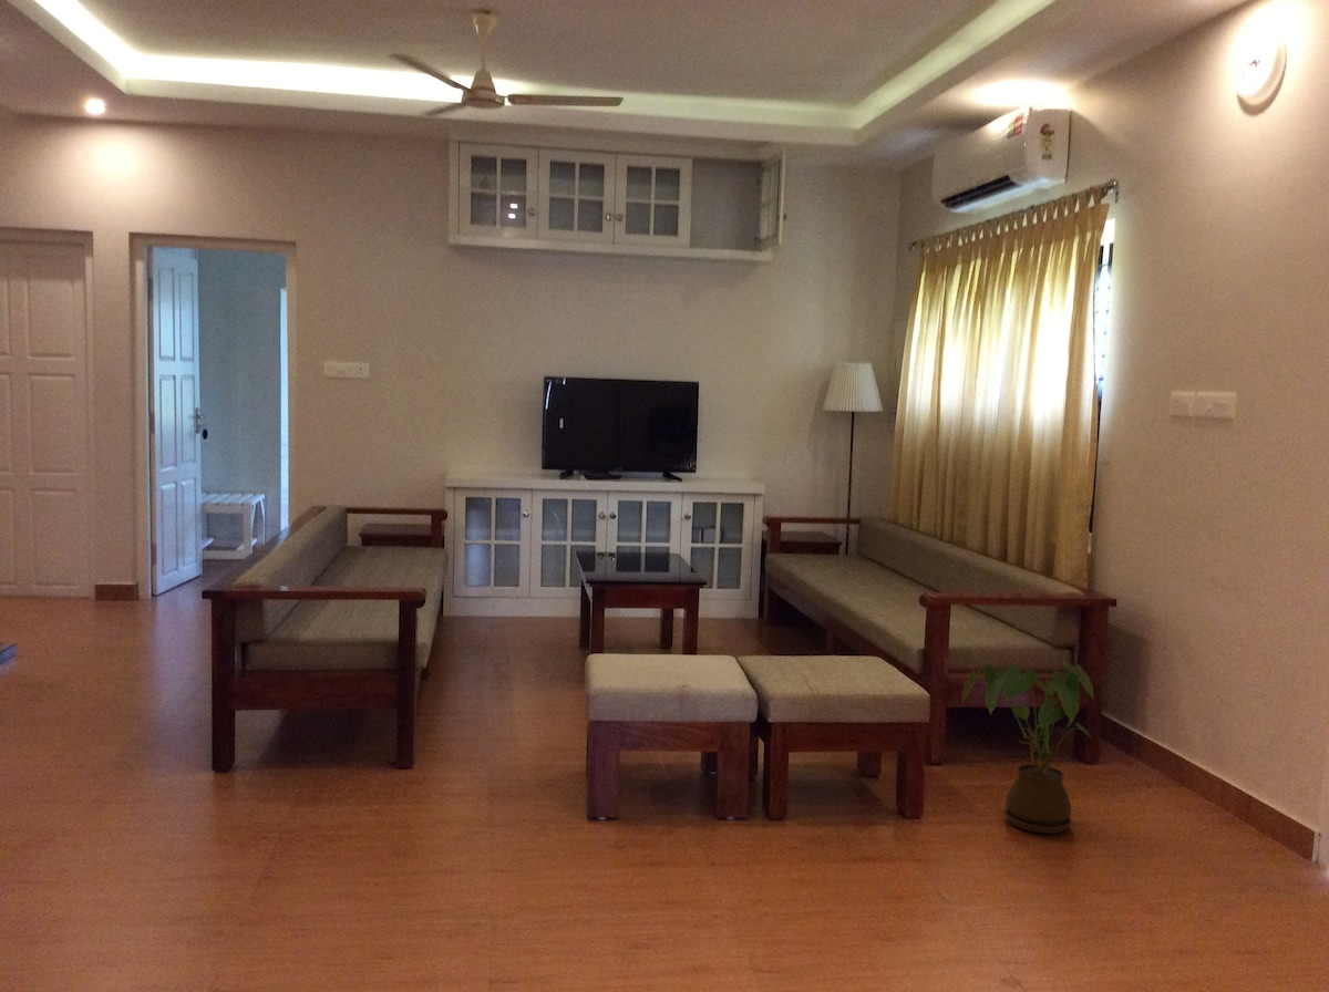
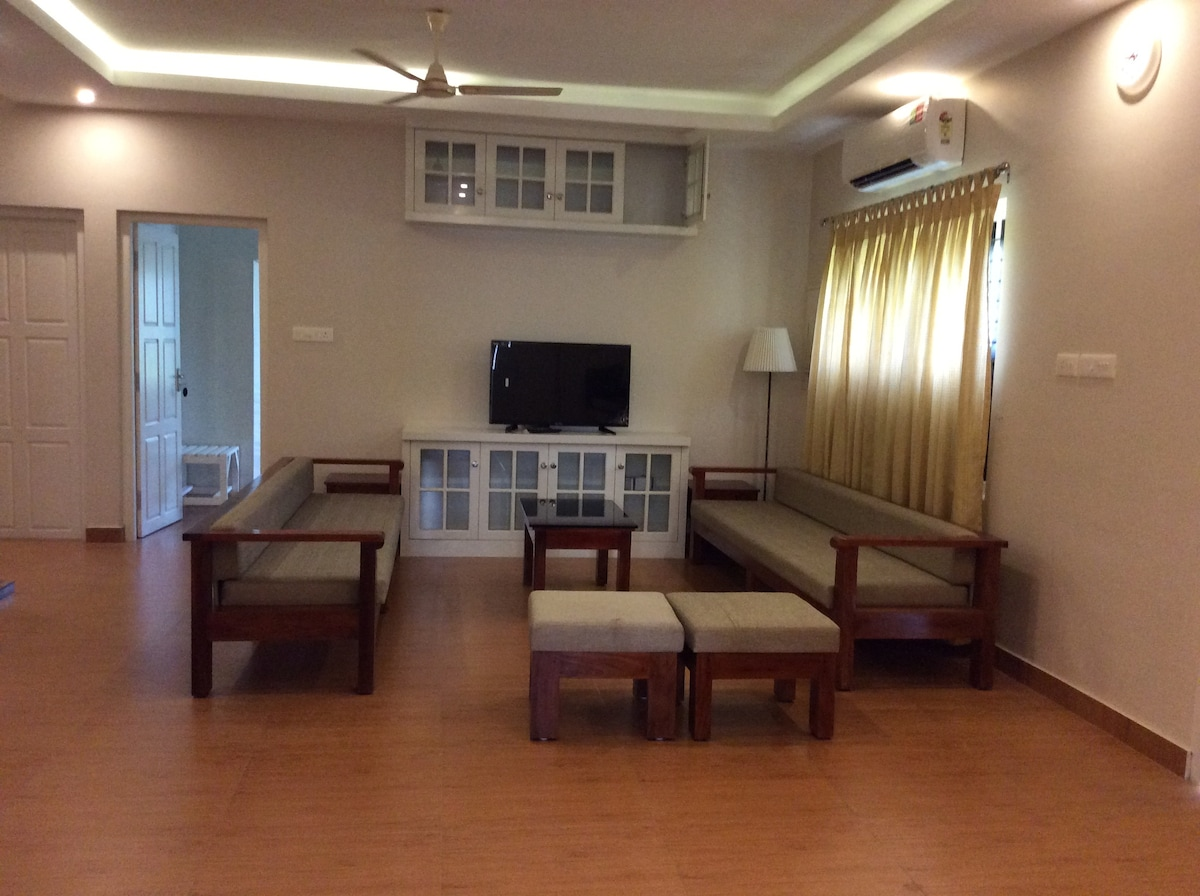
- house plant (1029, 737)
